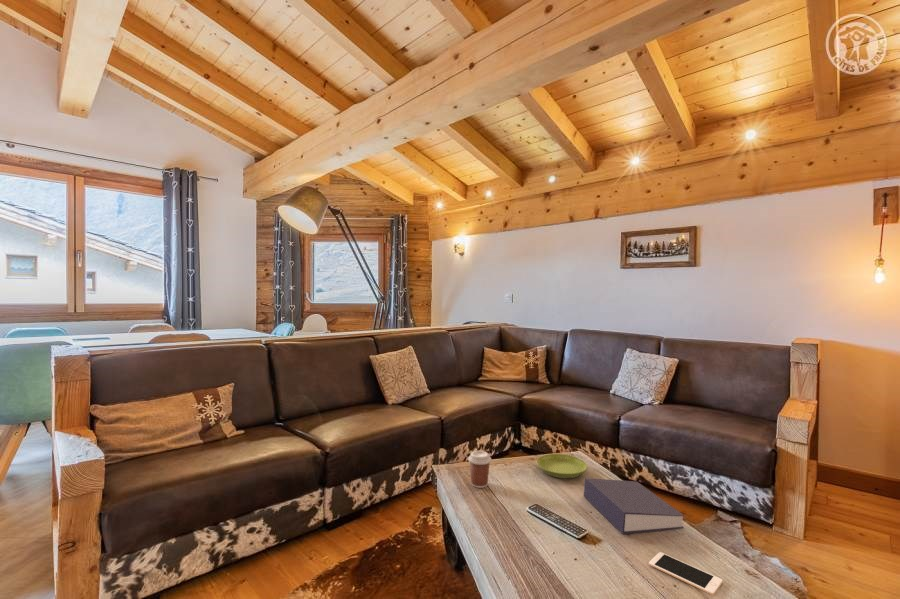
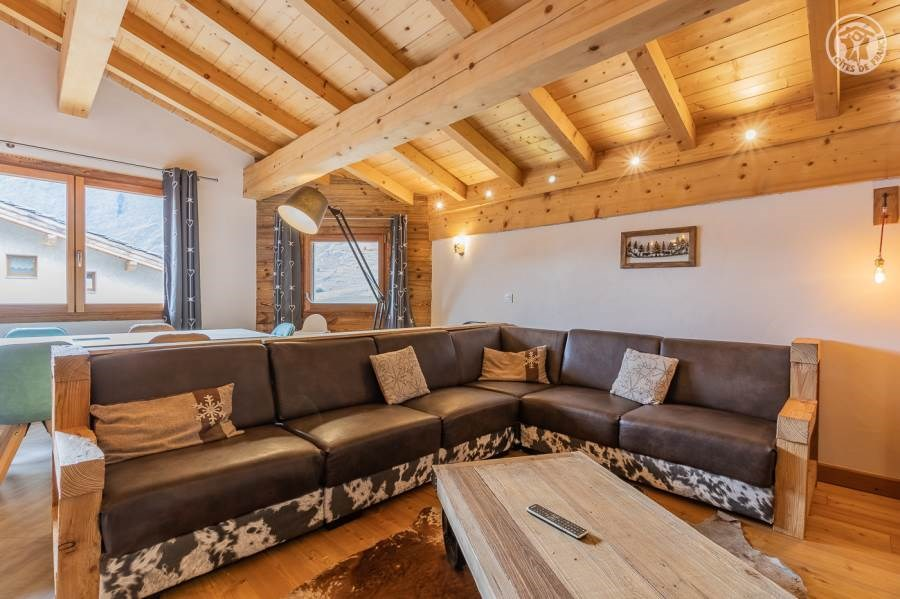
- cell phone (684, 572)
- coffee cup (479, 469)
- saucer (561, 466)
- book (630, 501)
